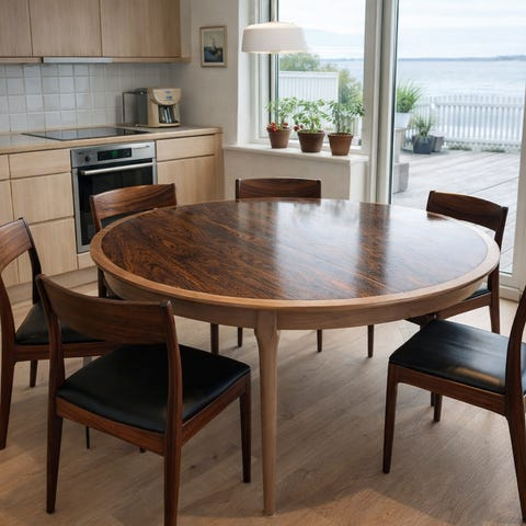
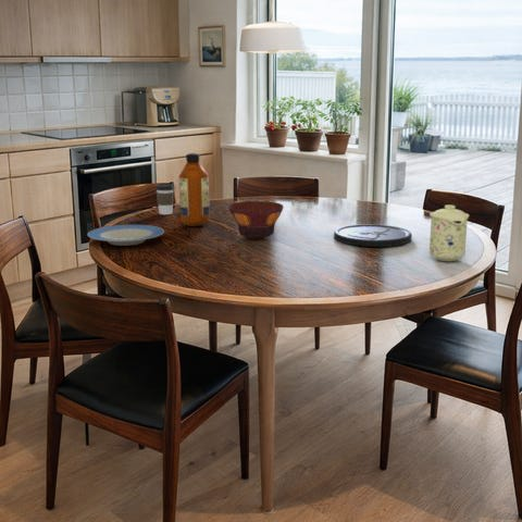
+ bottle (194, 189)
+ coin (372, 235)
+ mug (447, 232)
+ bowl (256, 221)
+ coffee cup (164, 199)
+ plate (126, 236)
